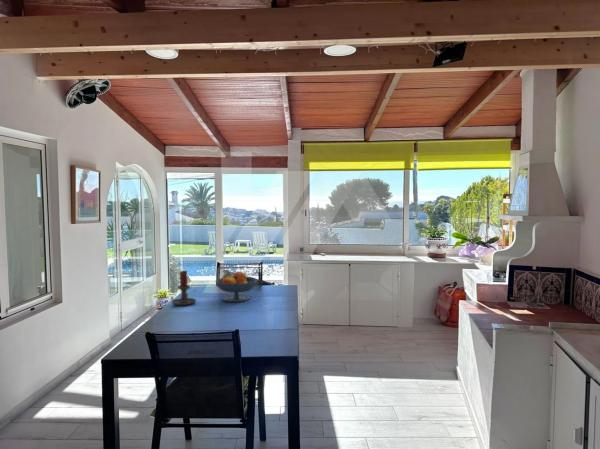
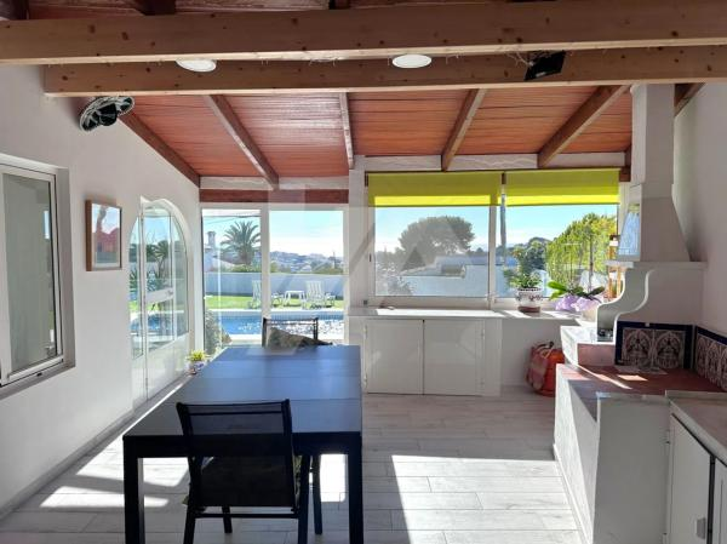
- candle holder (184, 286)
- fruit bowl (236, 286)
